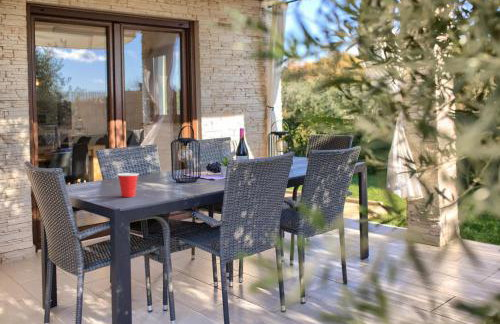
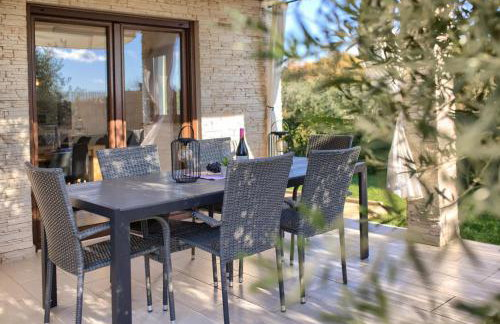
- cup (128, 184)
